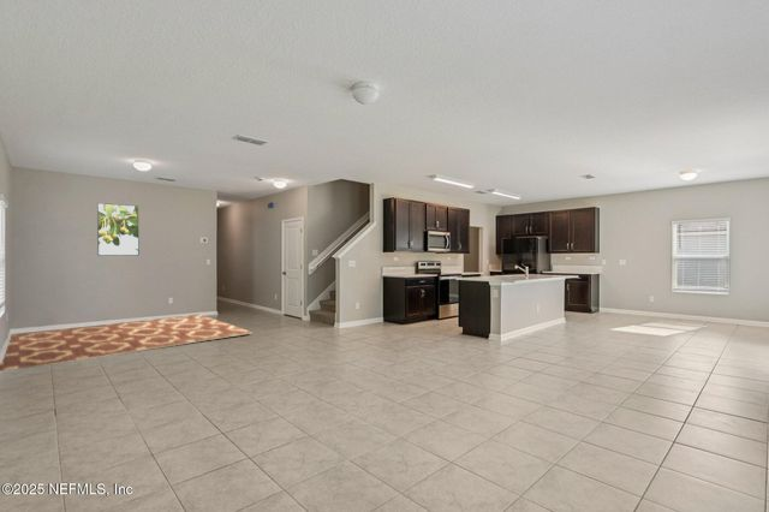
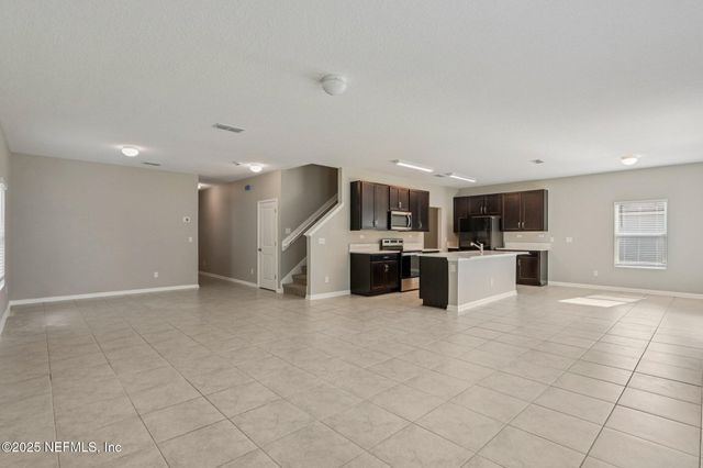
- rug (123, 335)
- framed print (118, 230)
